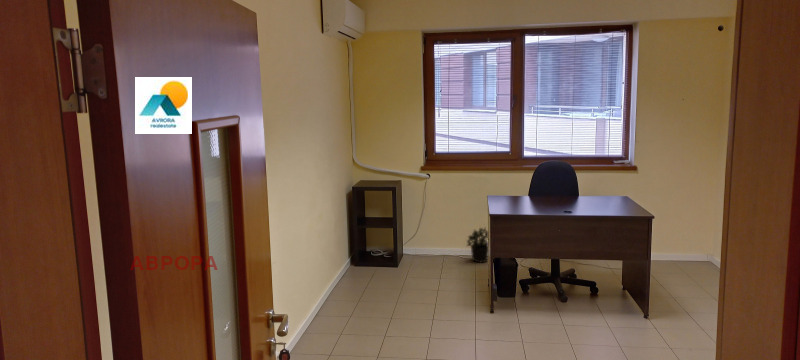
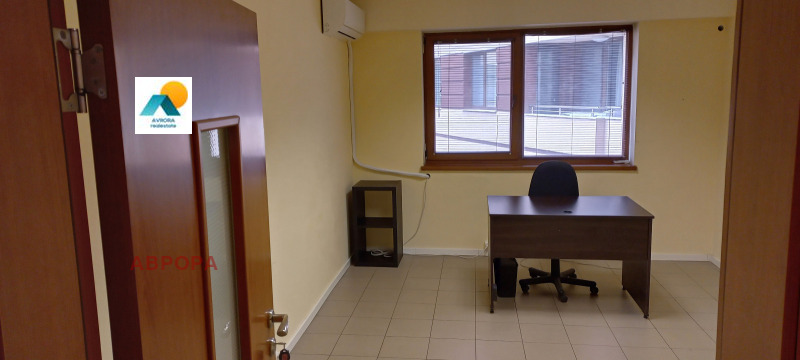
- potted plant (481, 244)
